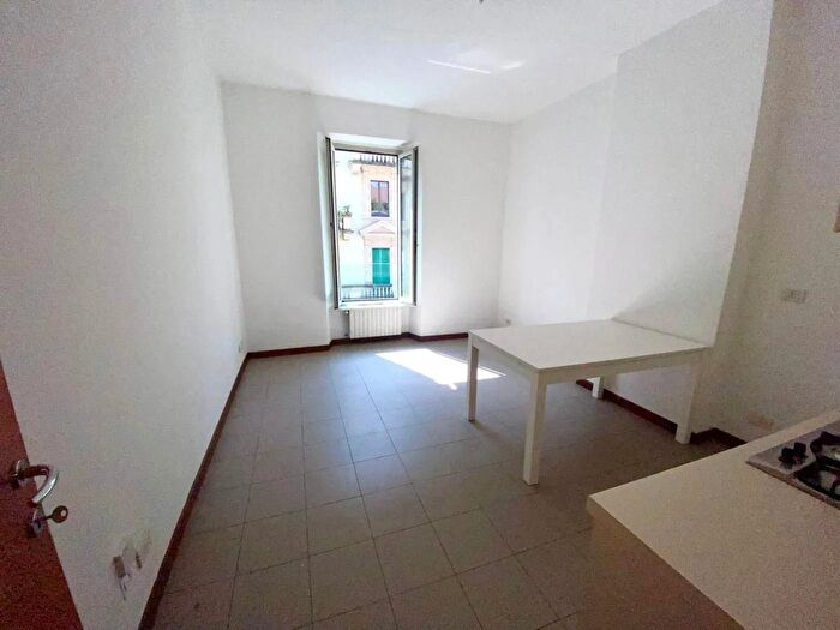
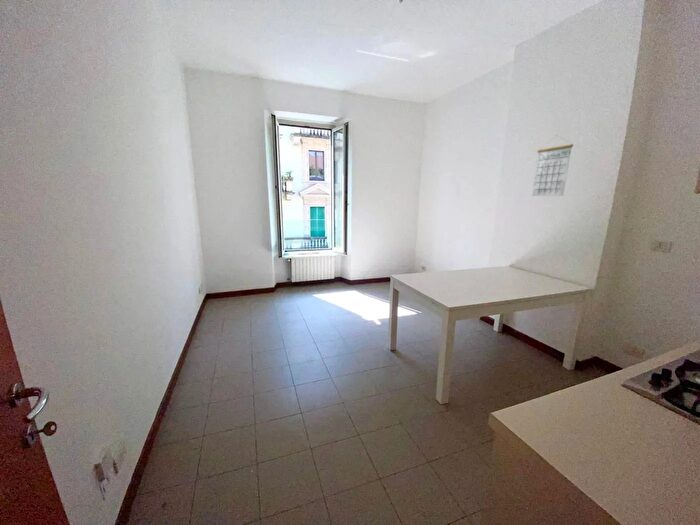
+ calendar (551, 166)
